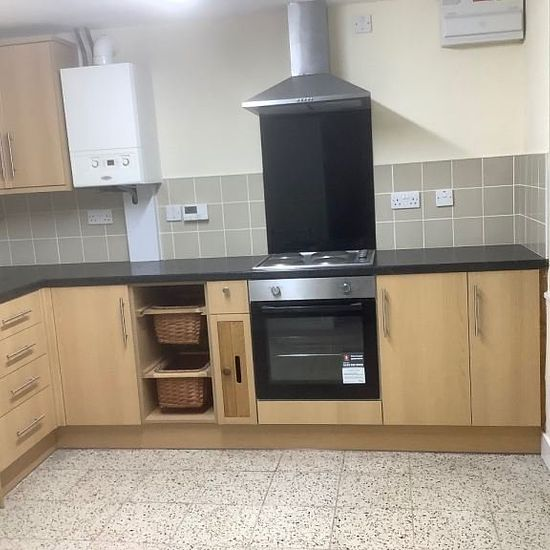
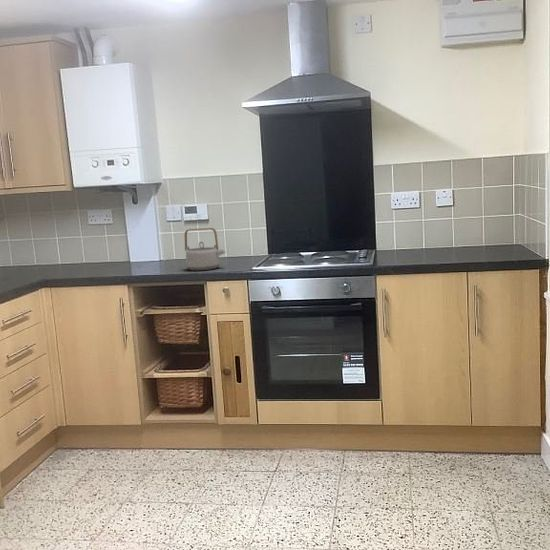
+ teapot (204, 248)
